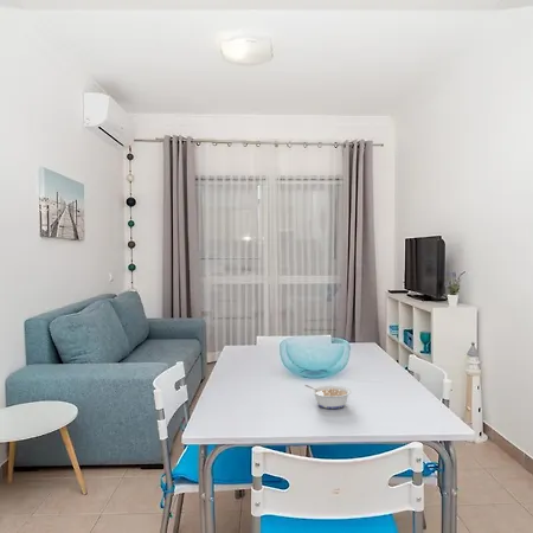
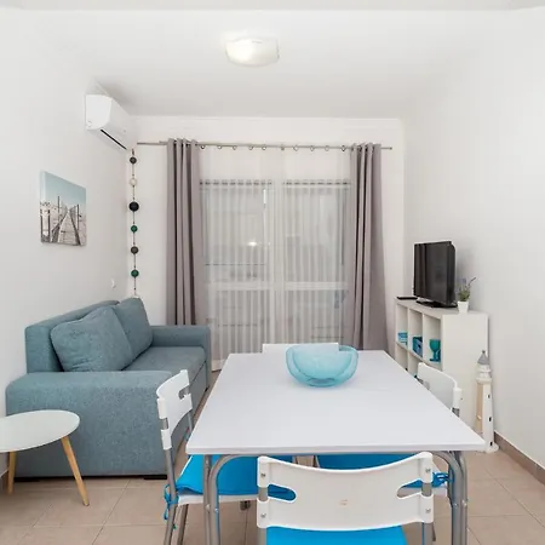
- legume (329, 396)
